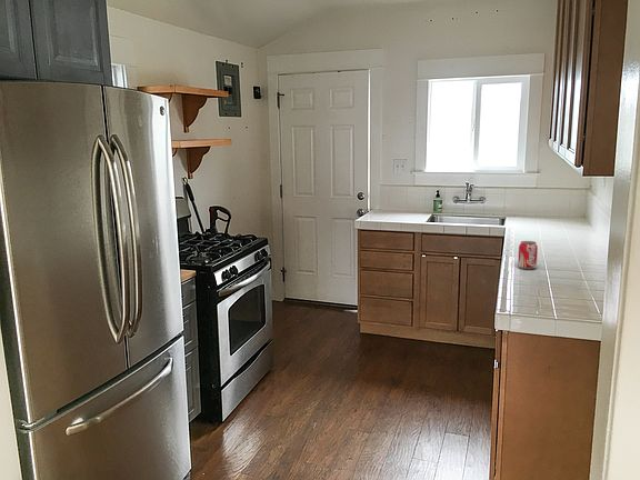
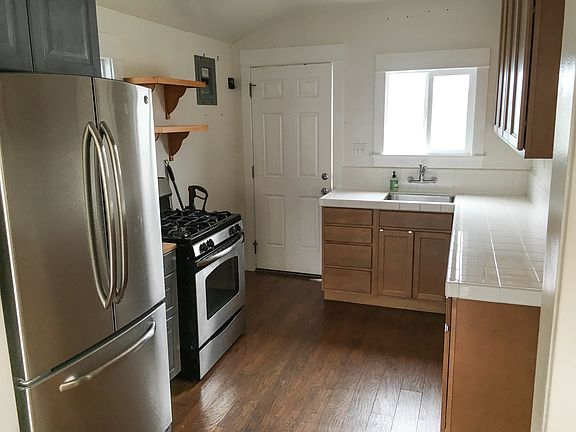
- beverage can (528, 254)
